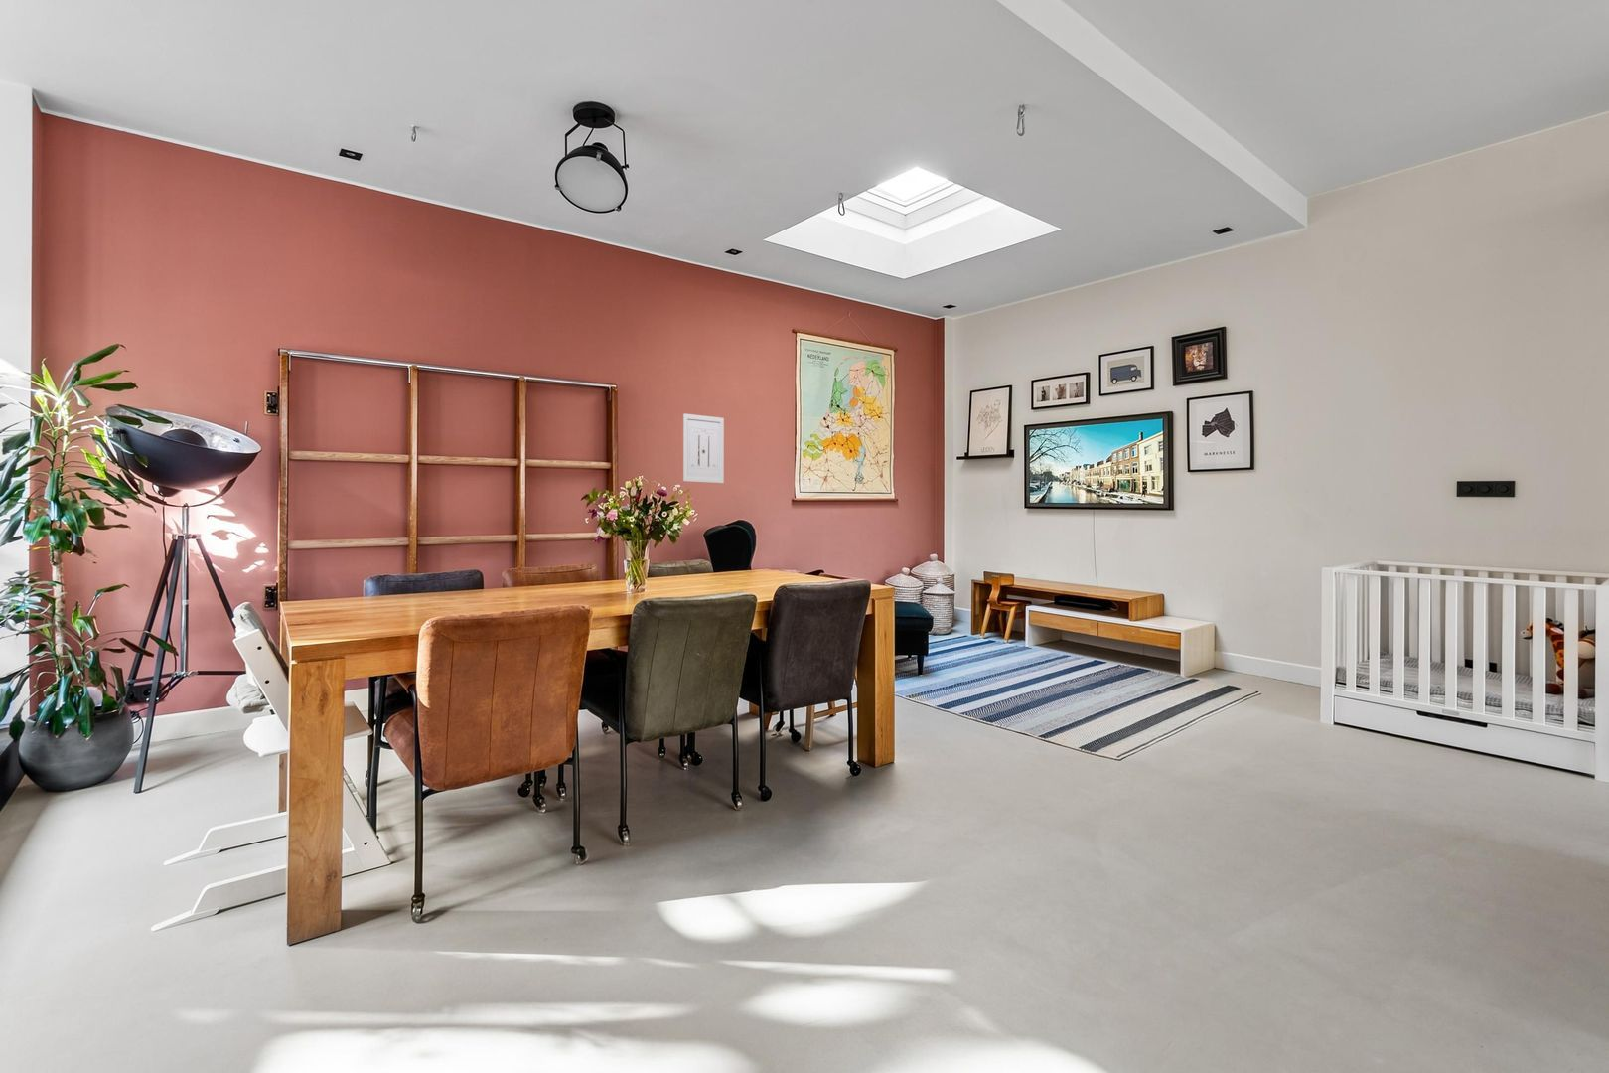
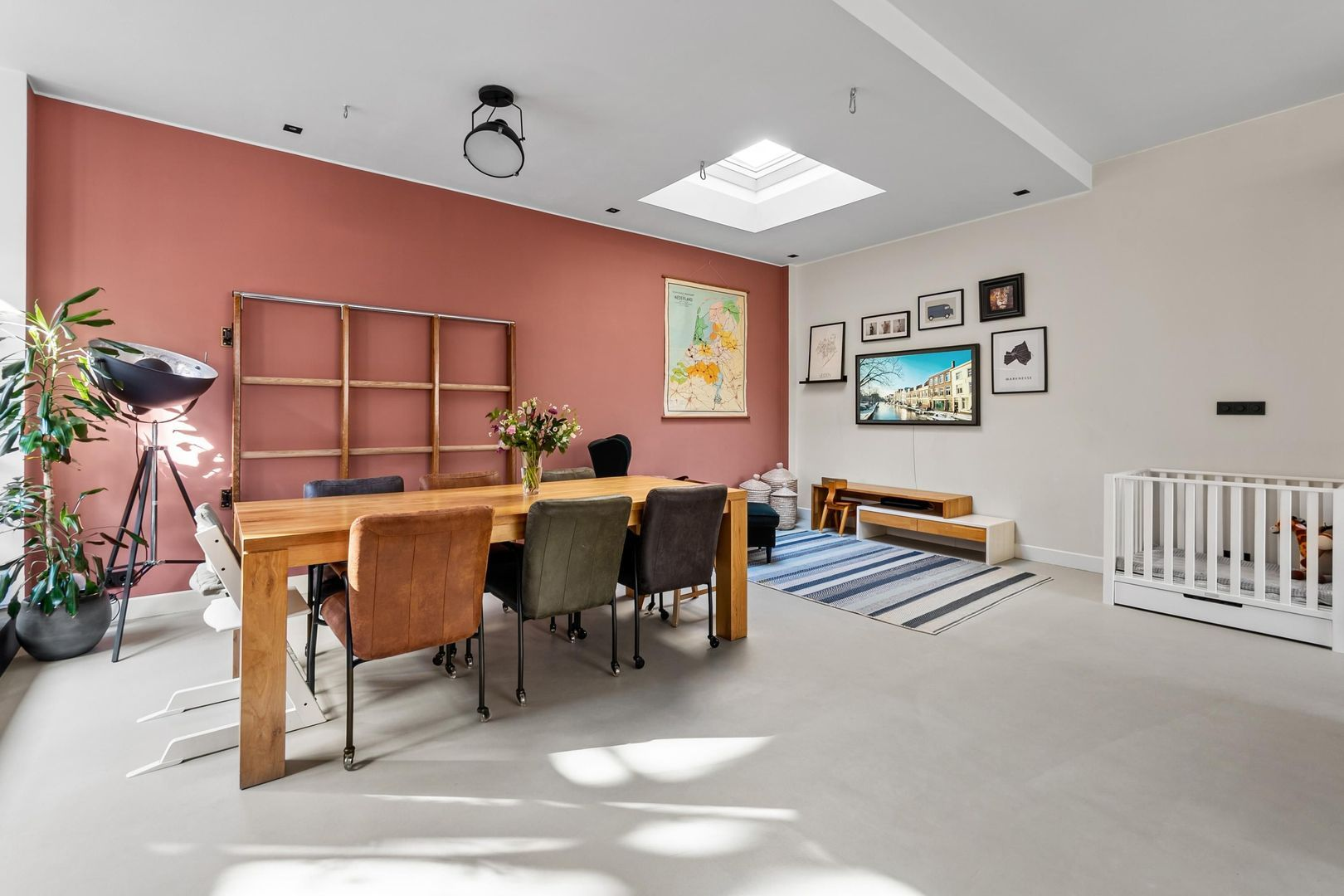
- wall art (703, 449)
